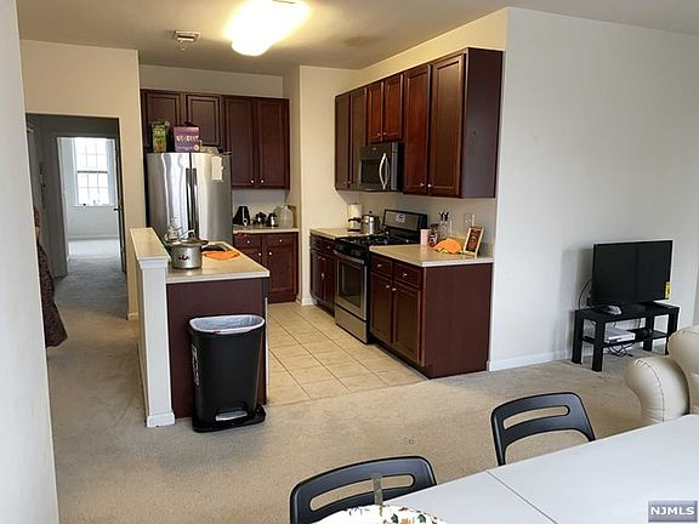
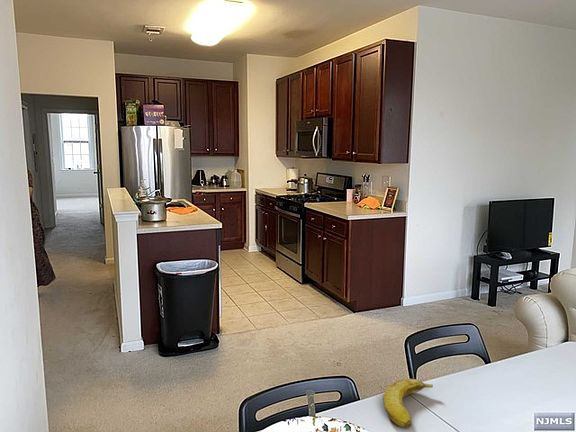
+ banana (408, 394)
